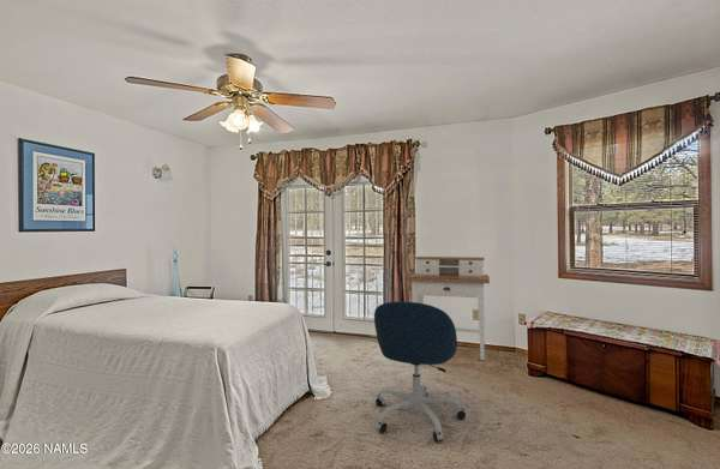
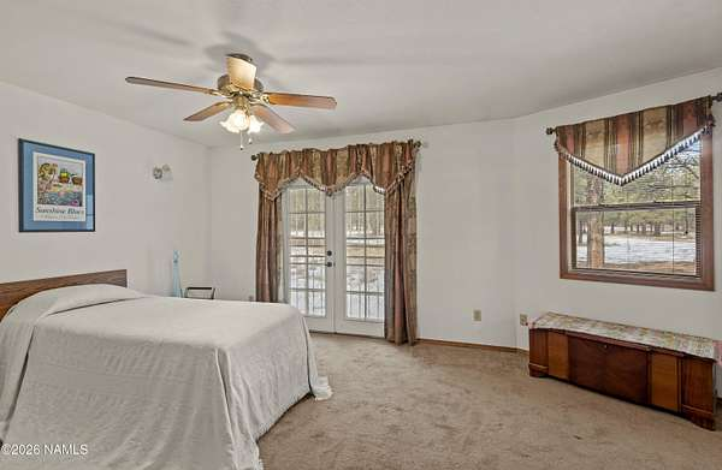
- office chair (416, 355)
- desk (448, 295)
